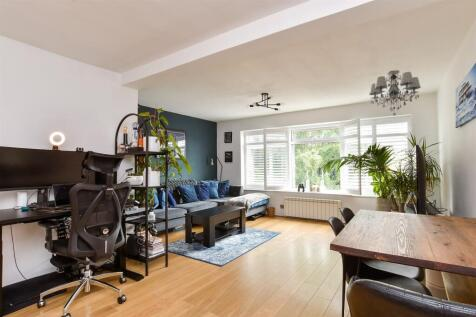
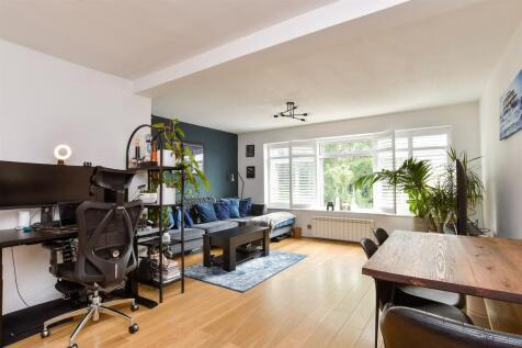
- chandelier (394, 94)
